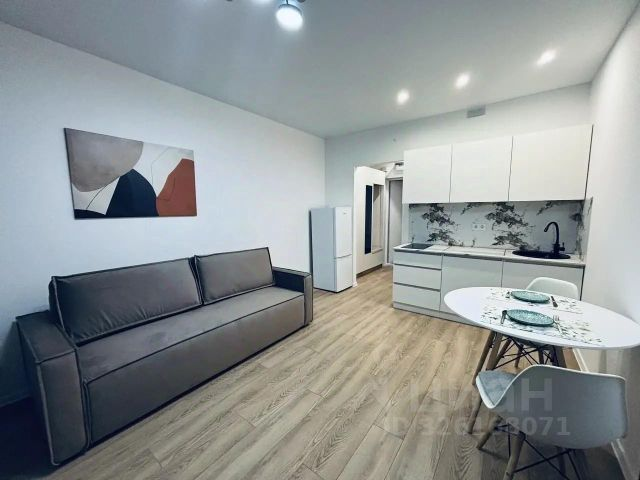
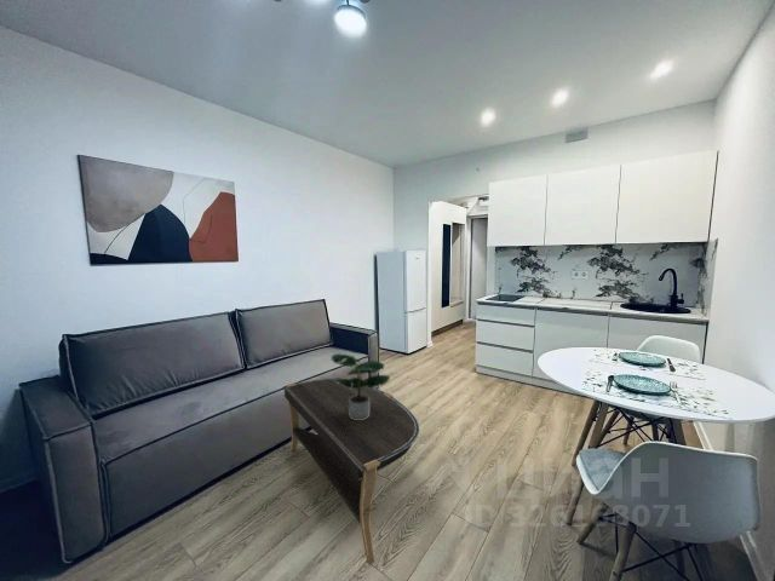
+ potted plant (360, 384)
+ coffee table (355, 442)
